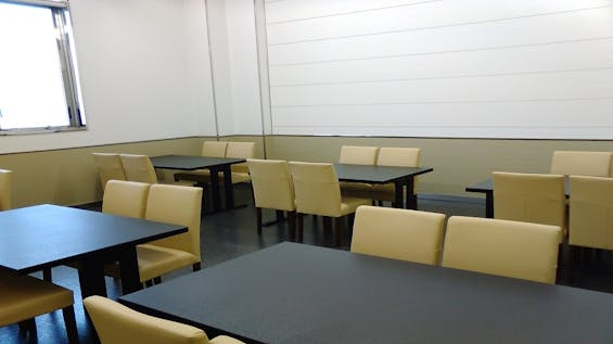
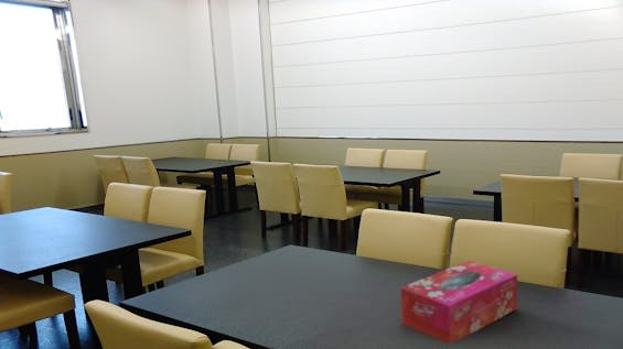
+ tissue box (460, 298)
